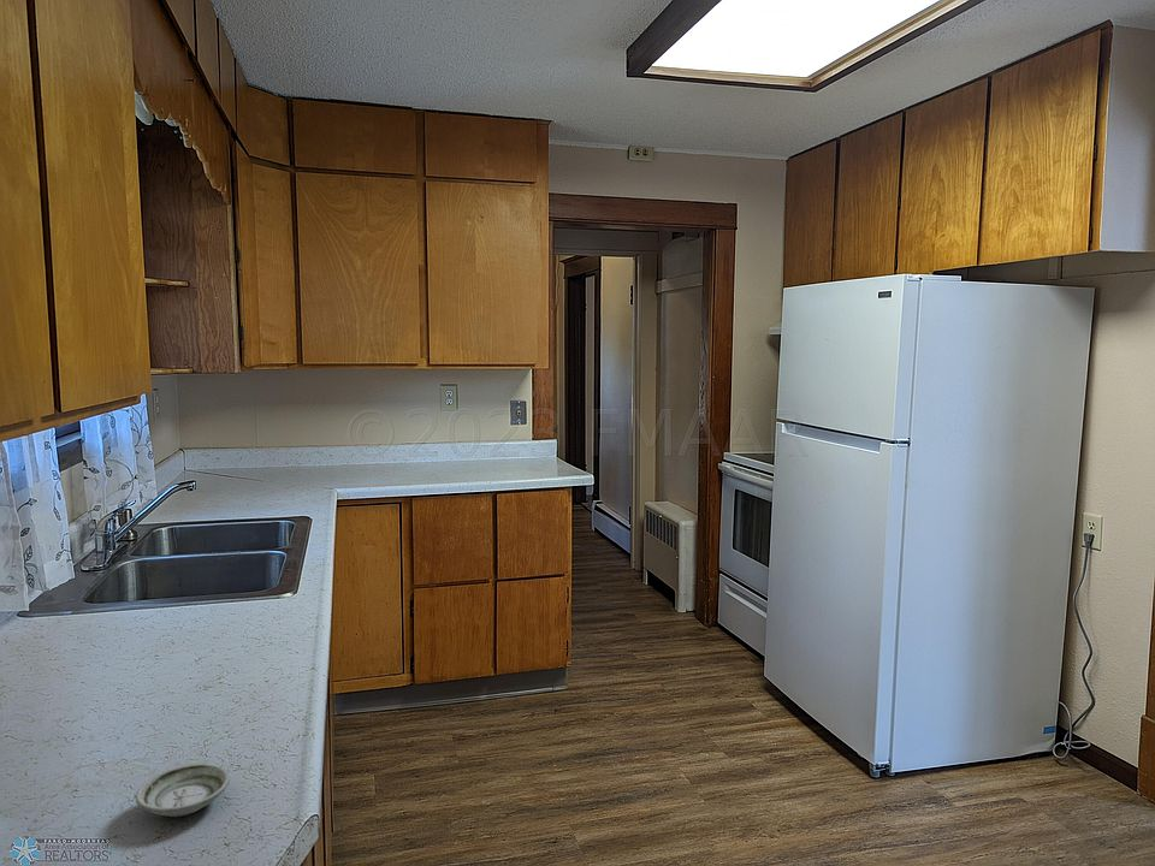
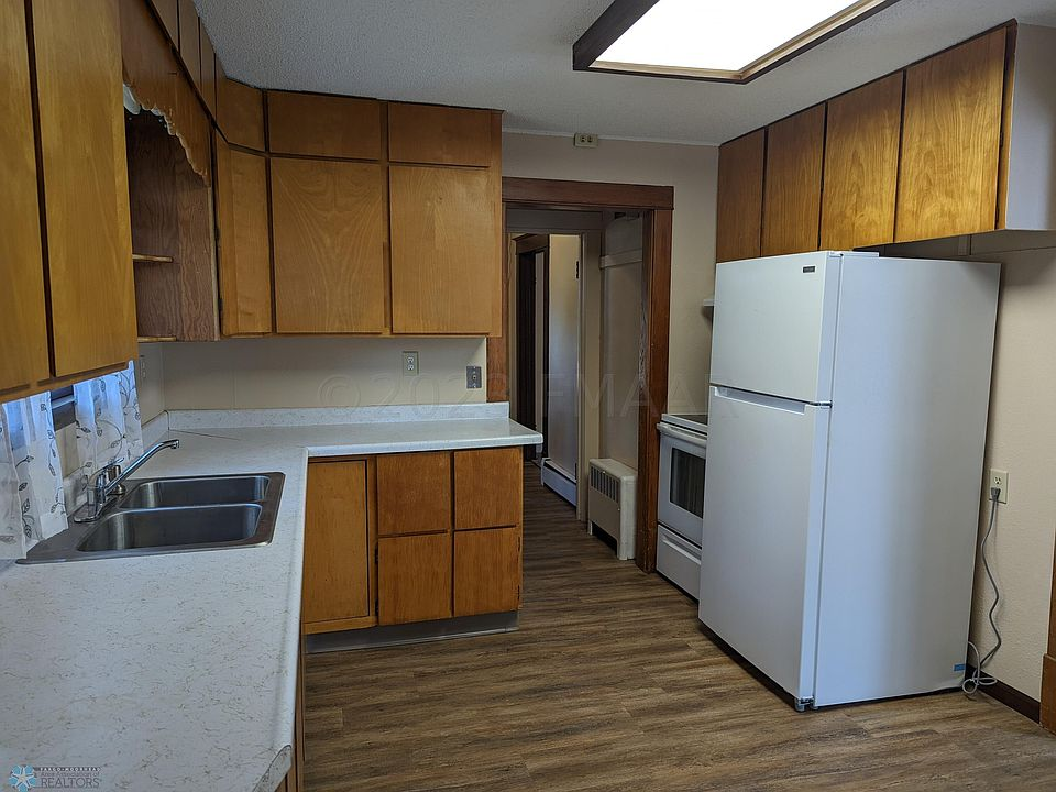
- saucer (184, 794)
